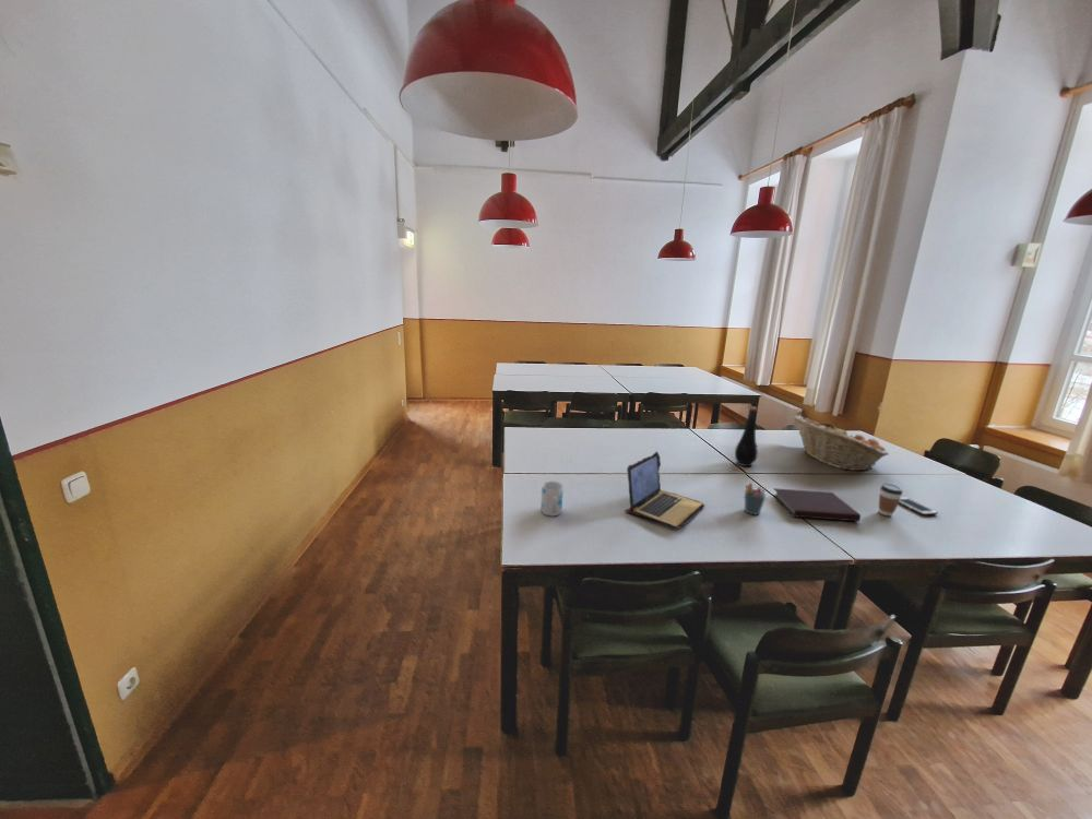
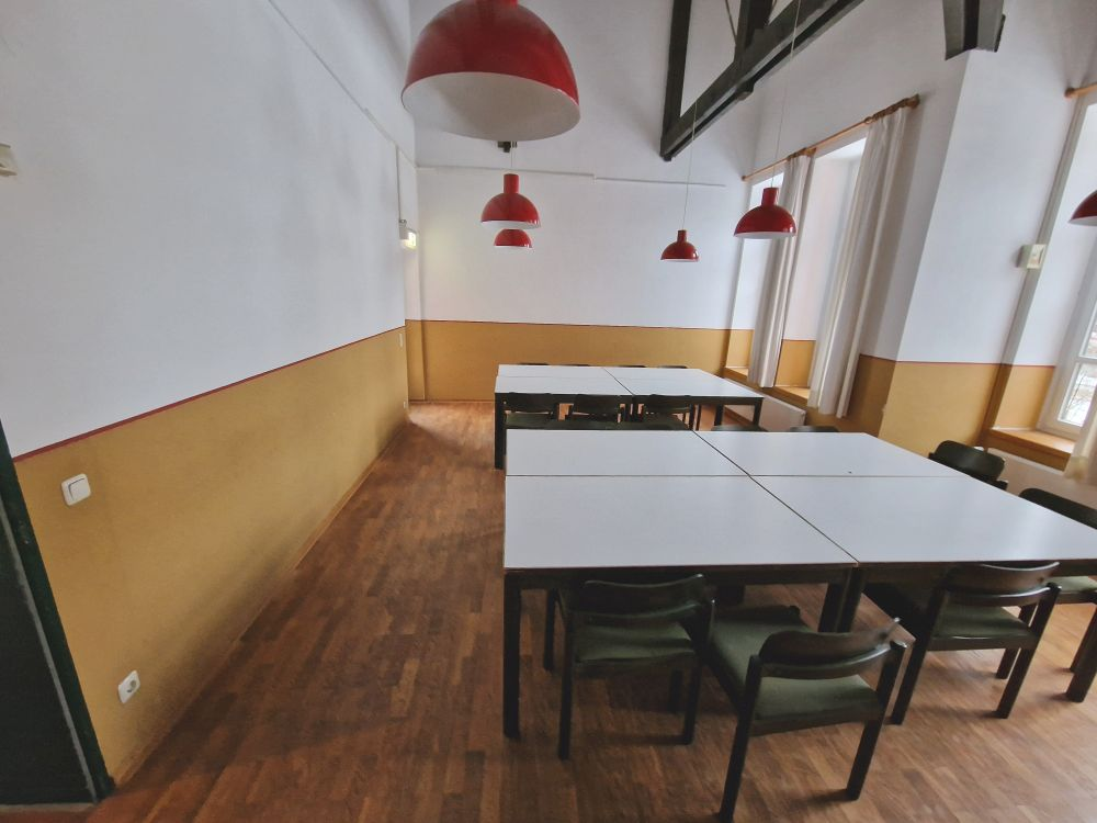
- coffee cup (888, 500)
- laptop (667, 491)
- cell phone (914, 506)
- notebook (814, 503)
- bottle (748, 436)
- mug (553, 500)
- pen holder (753, 497)
- fruit basket (836, 440)
